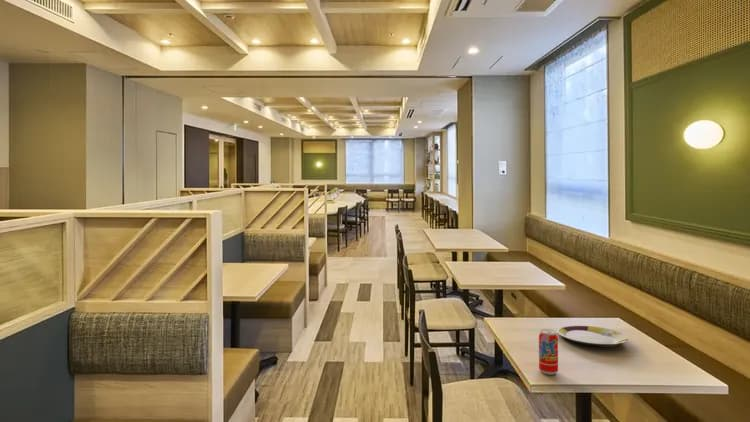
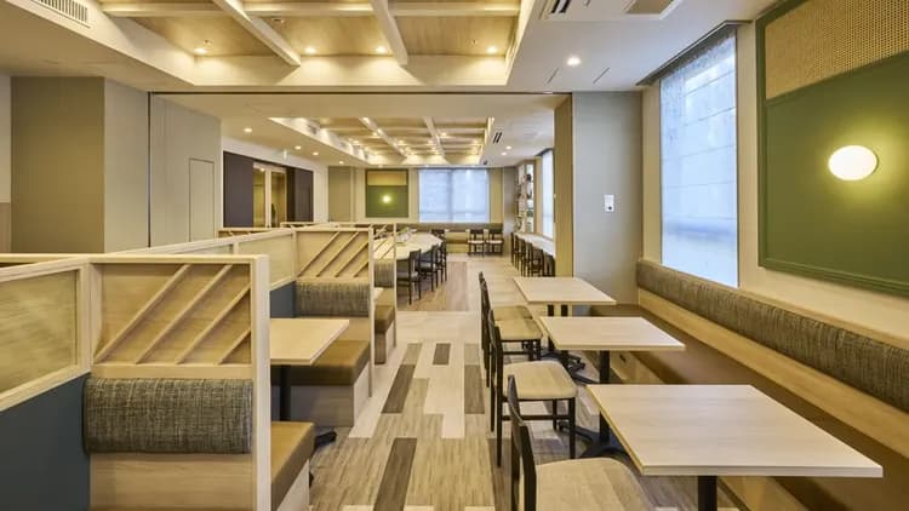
- plate (591, 336)
- beverage can (548, 351)
